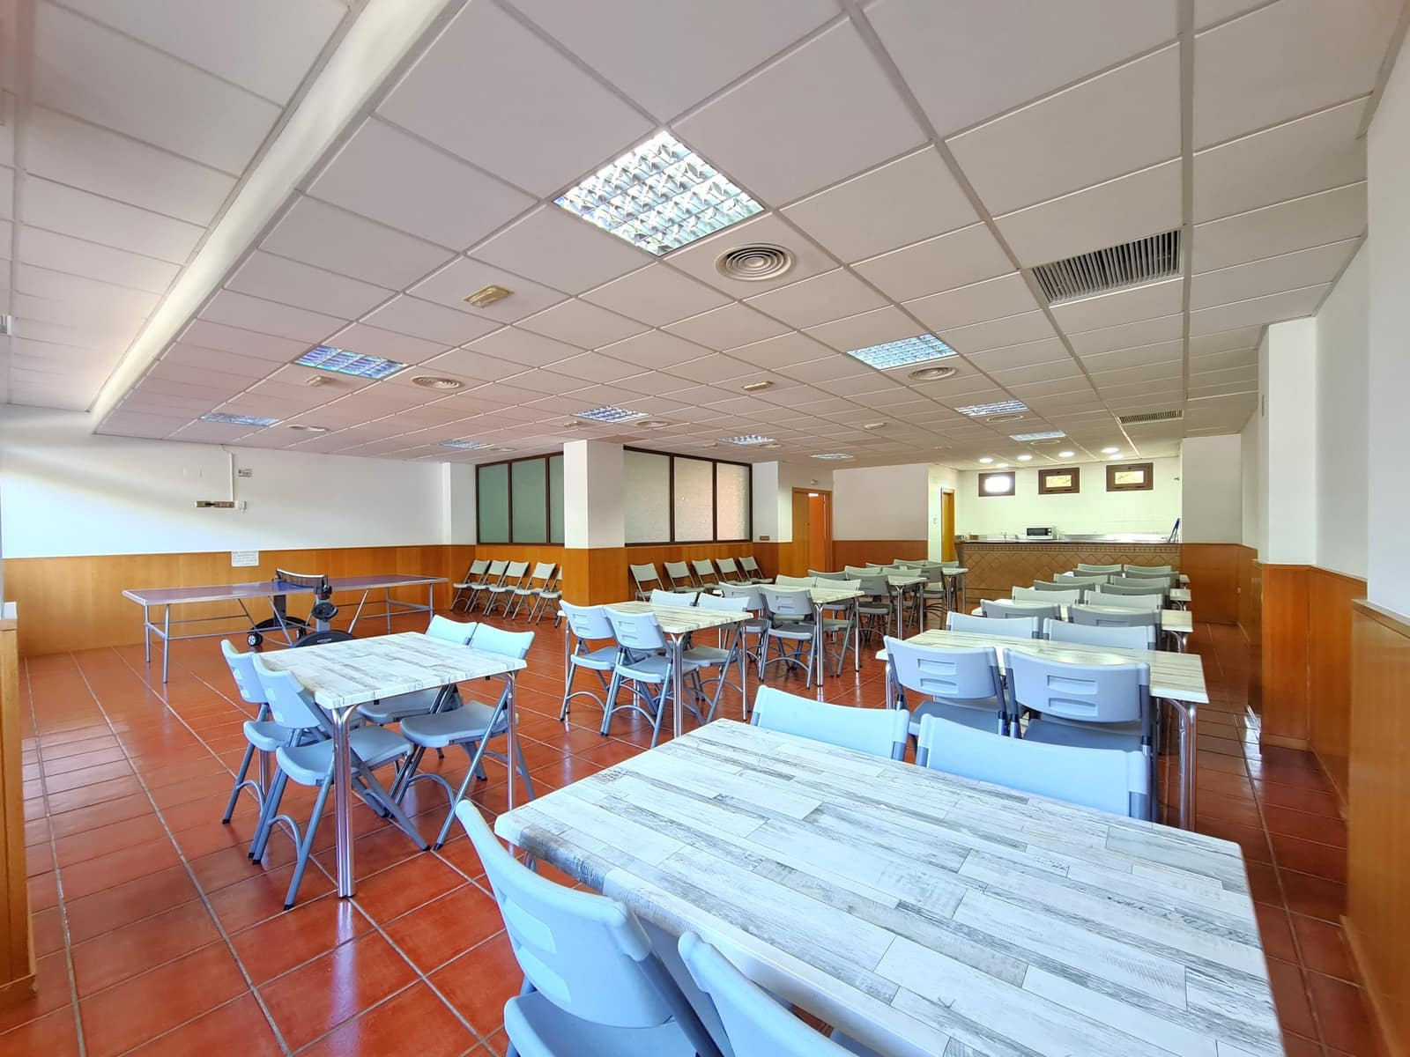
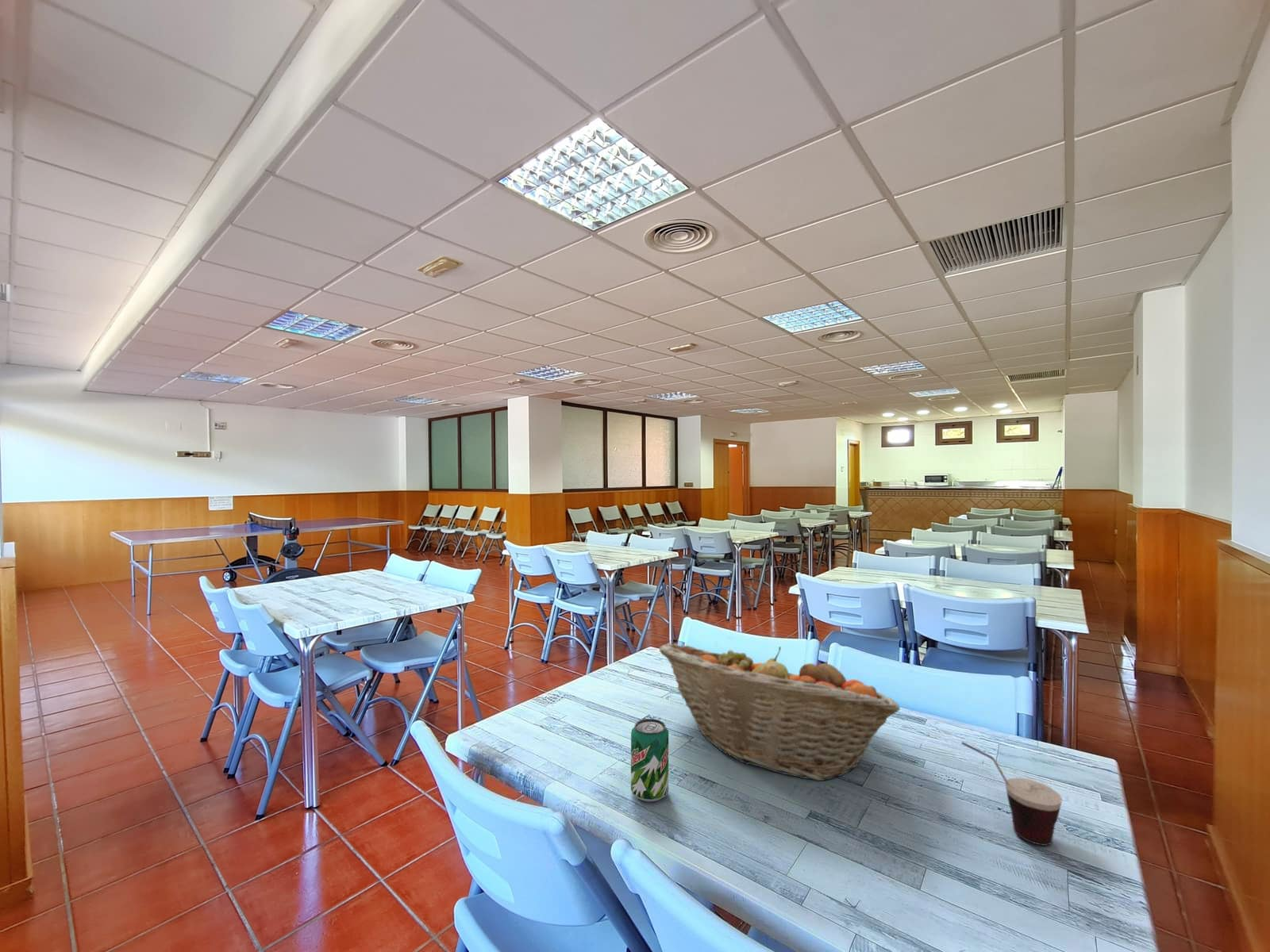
+ beverage can (649, 759)
+ fruit basket (768, 691)
+ cup (1009, 791)
